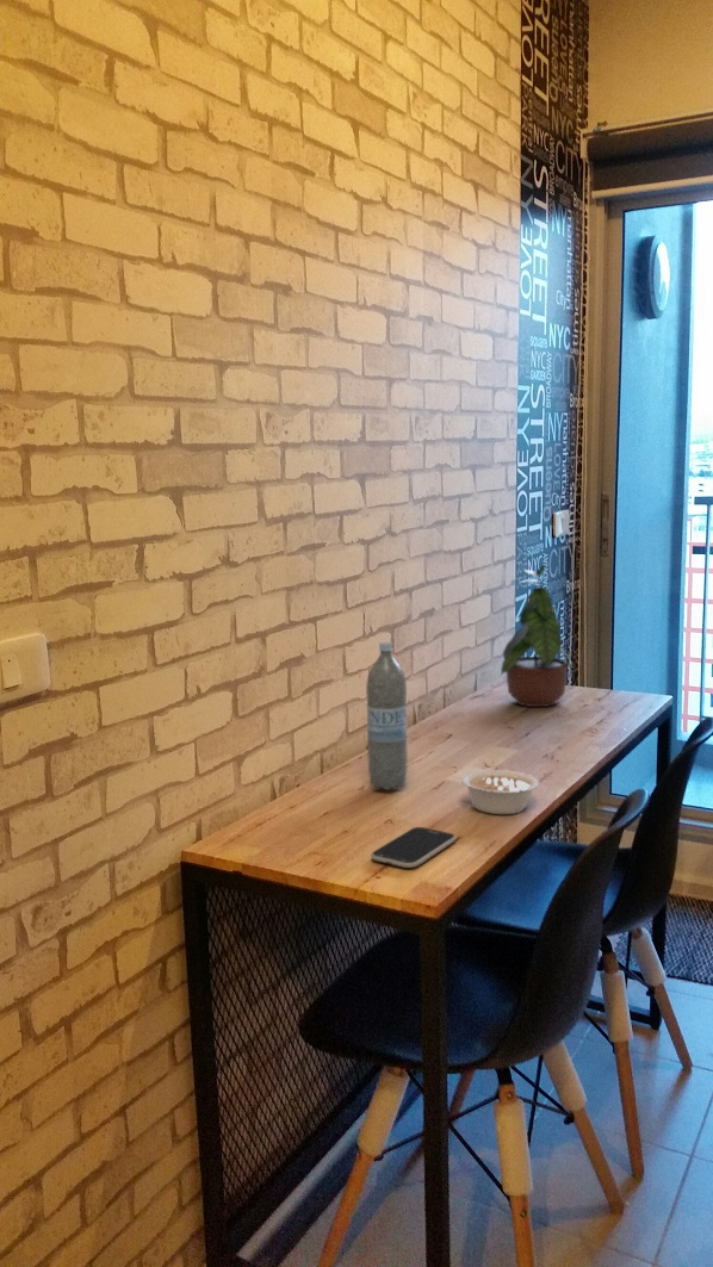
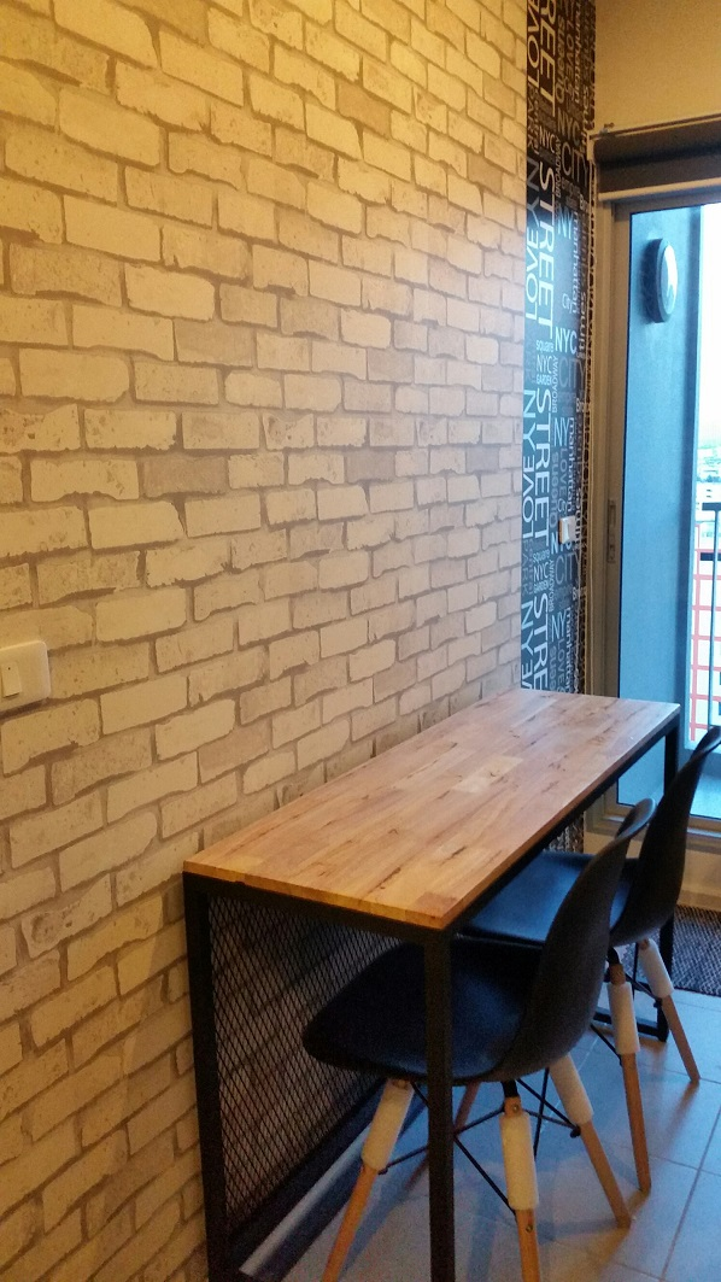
- legume (502, 790)
- smartphone (414, 846)
- potted plant (537, 634)
- water bottle (386, 716)
